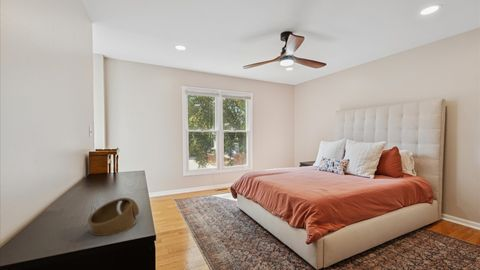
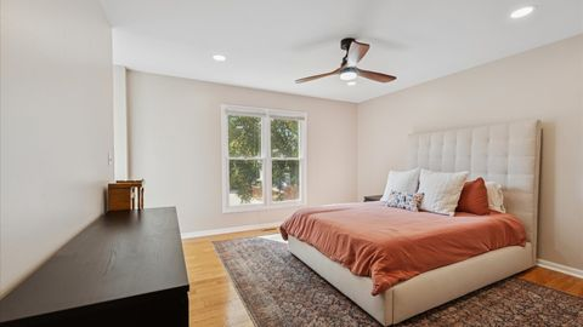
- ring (114, 214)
